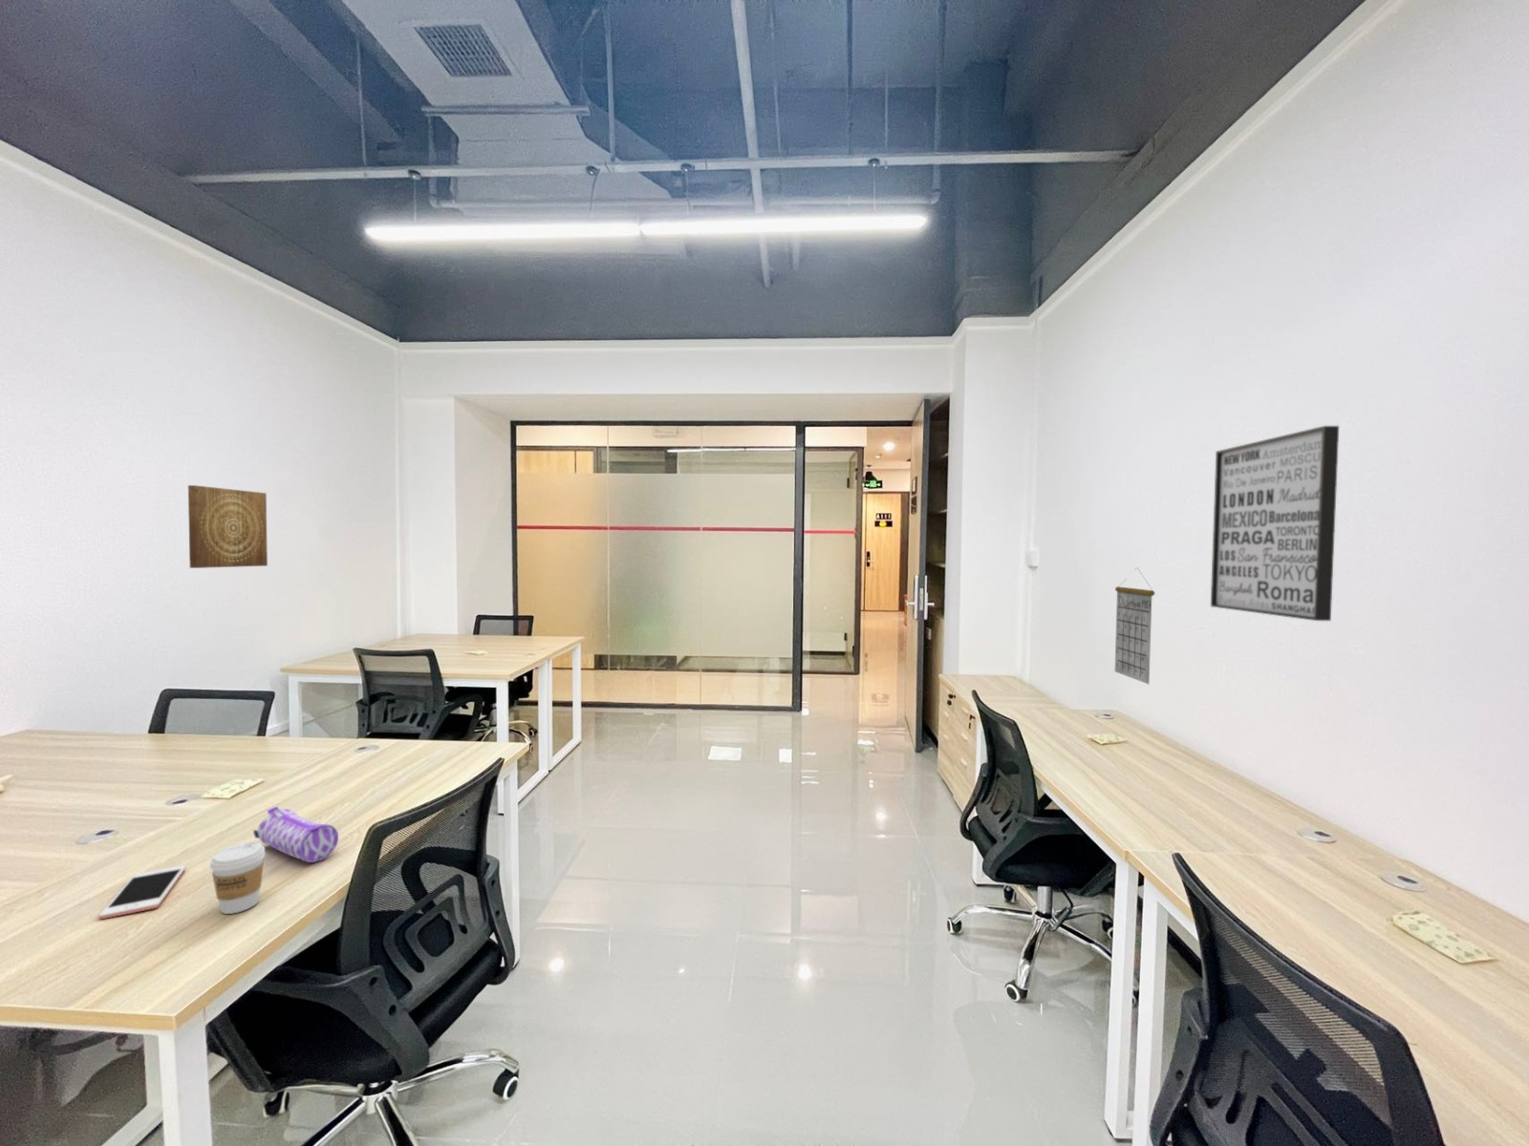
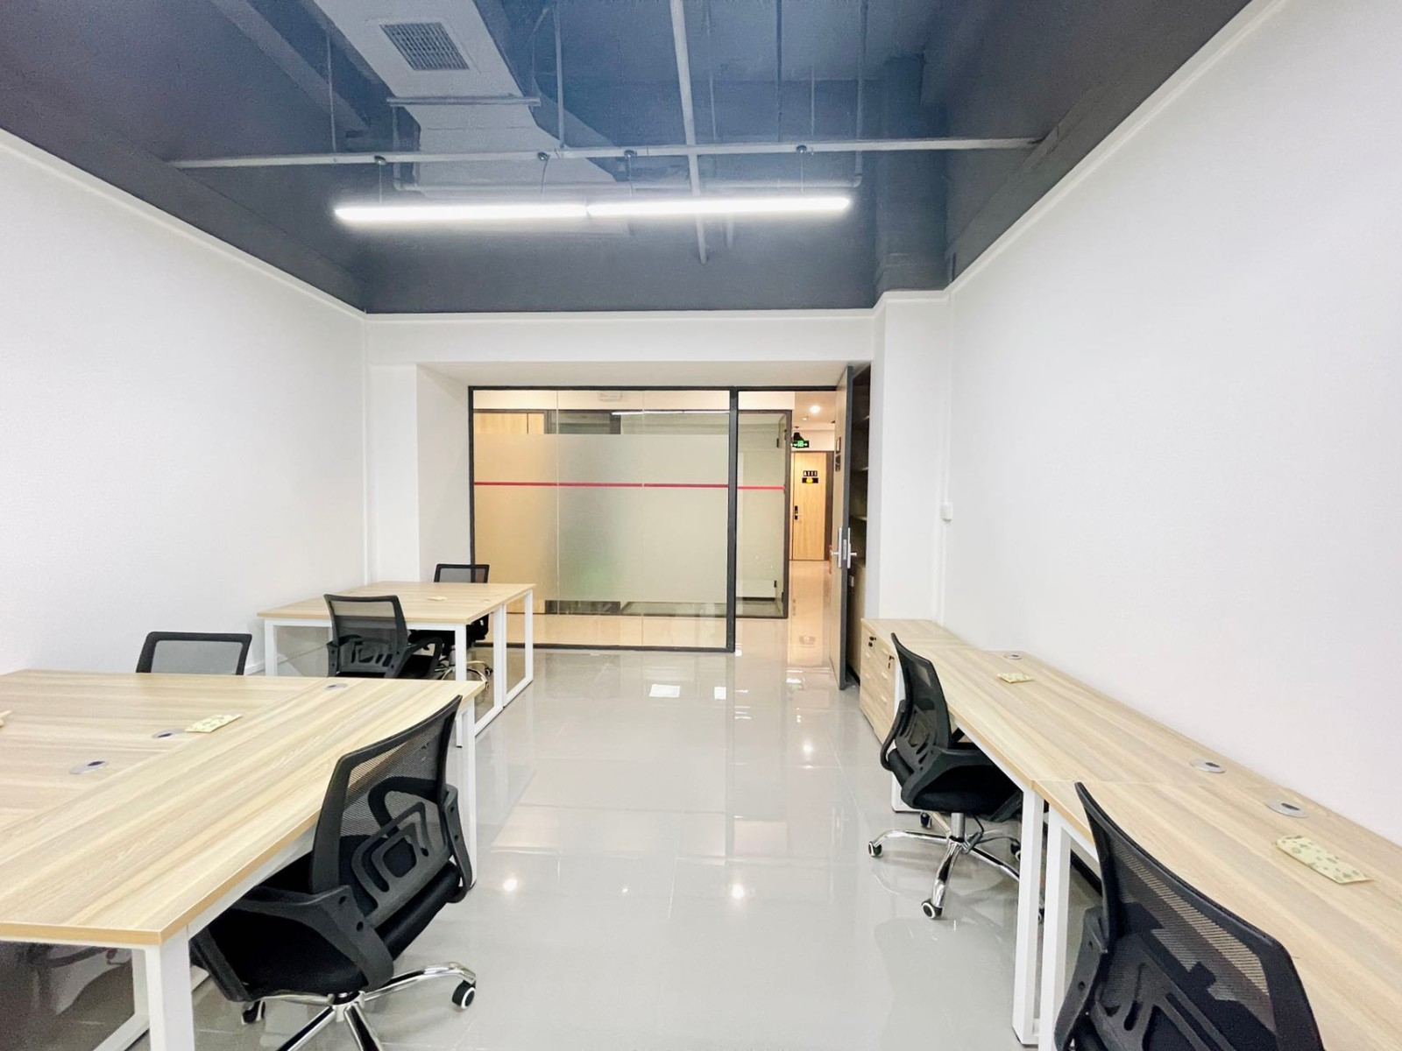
- wall art (1267, 526)
- wall art (230, 528)
- pencil case (299, 832)
- cell phone (146, 890)
- calendar (1133, 622)
- coffee cup (238, 876)
